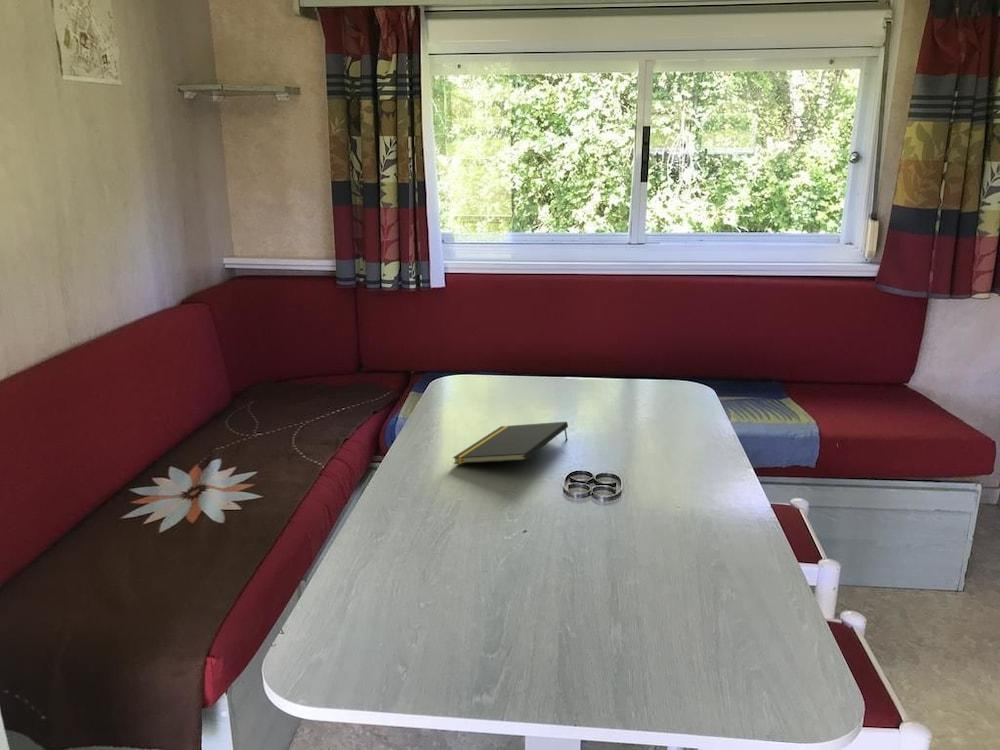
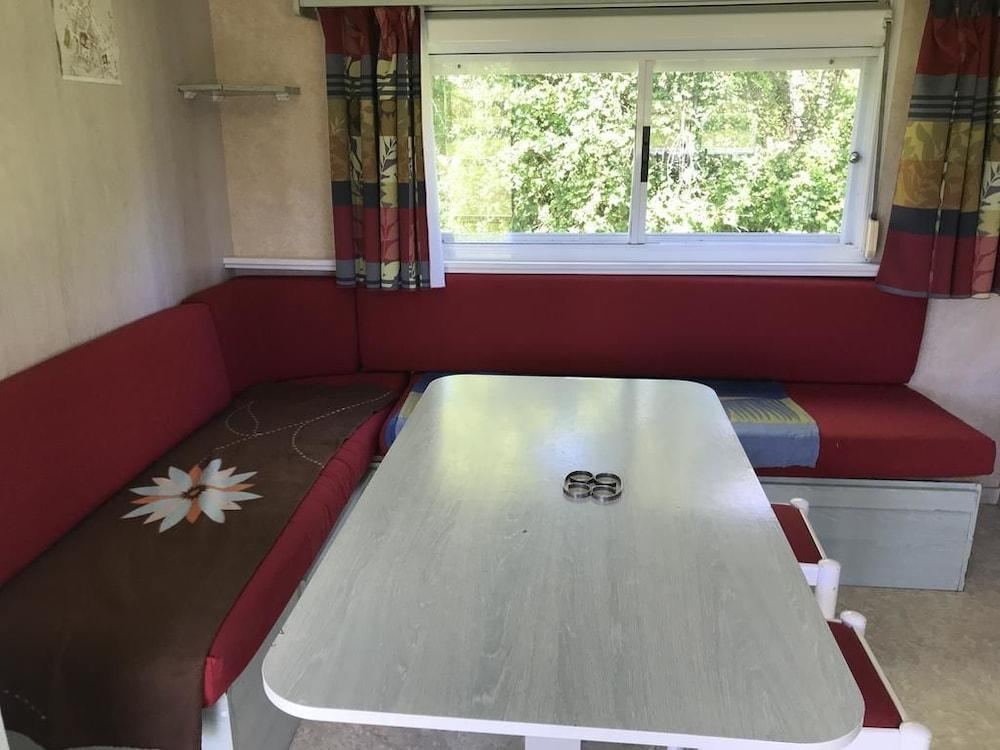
- notepad (512, 442)
